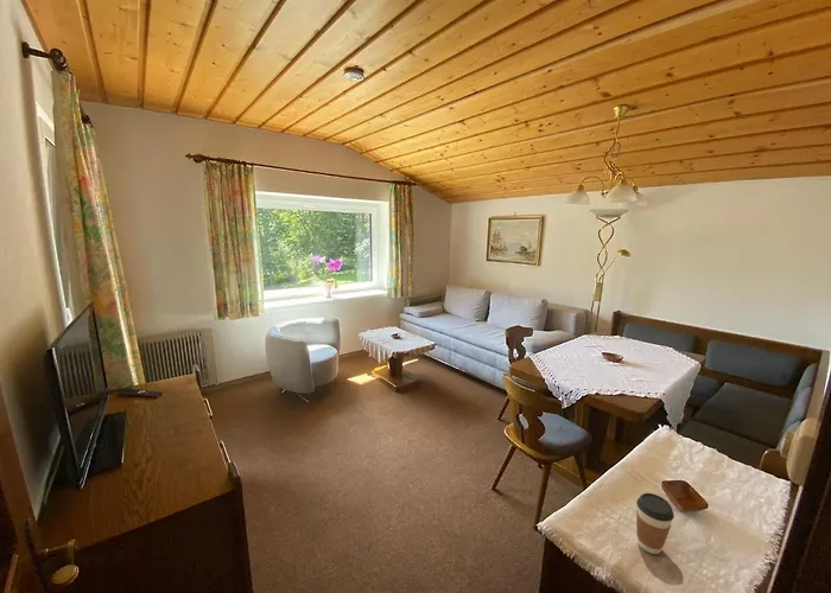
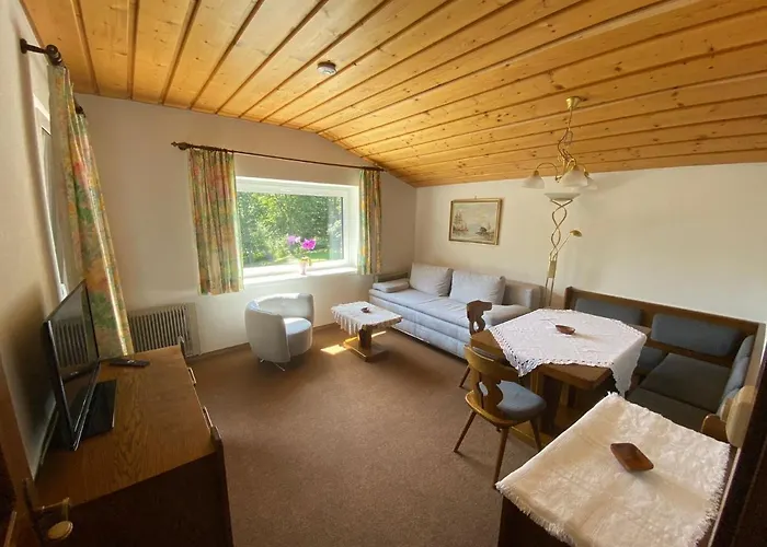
- coffee cup (652, 524)
